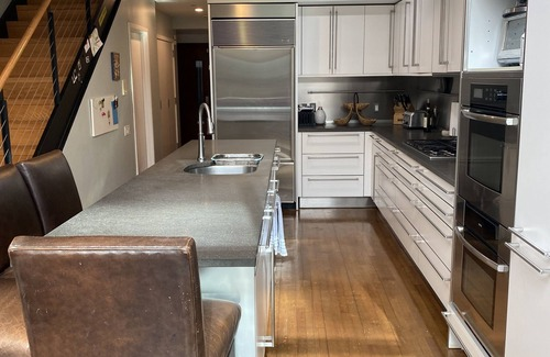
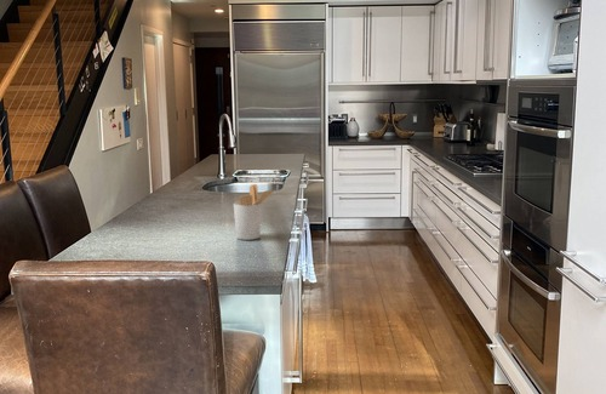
+ utensil holder (255, 211)
